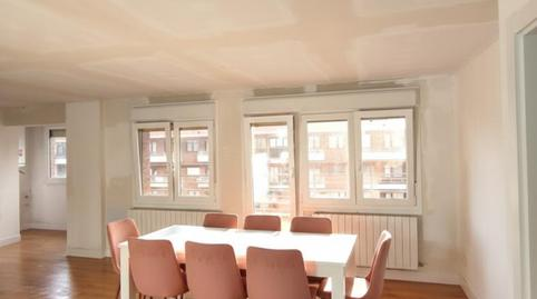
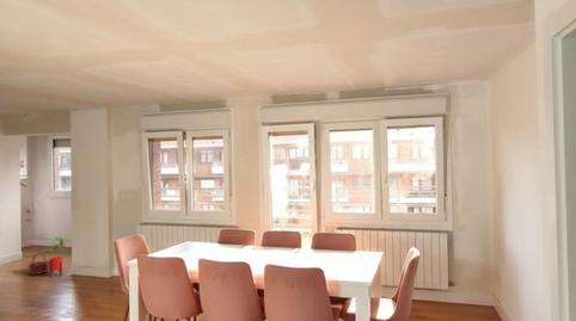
+ basket (38, 261)
+ house plant (56, 257)
